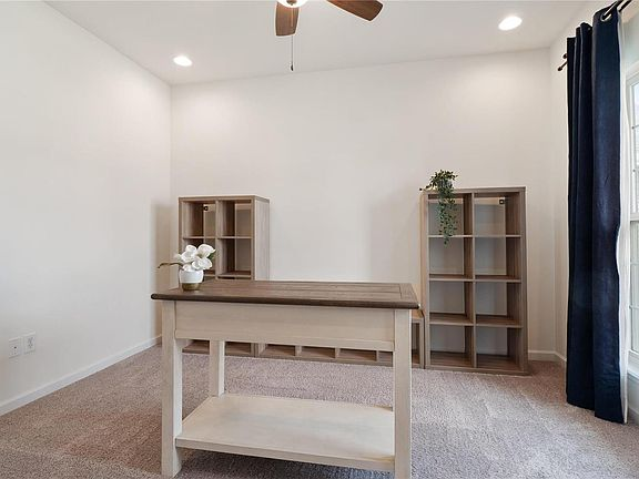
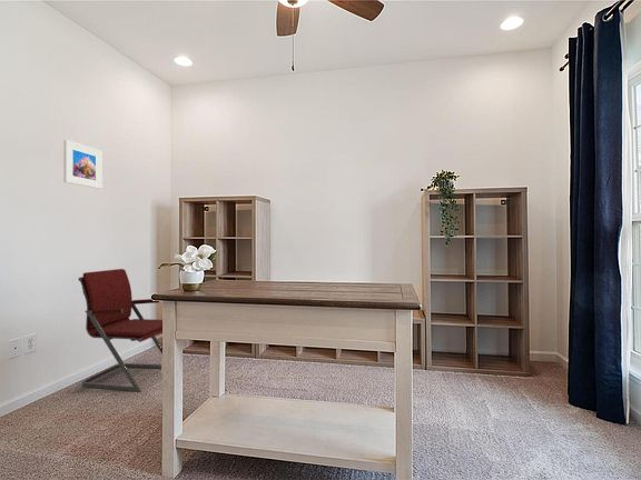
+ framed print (83, 166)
+ office chair (130, 323)
